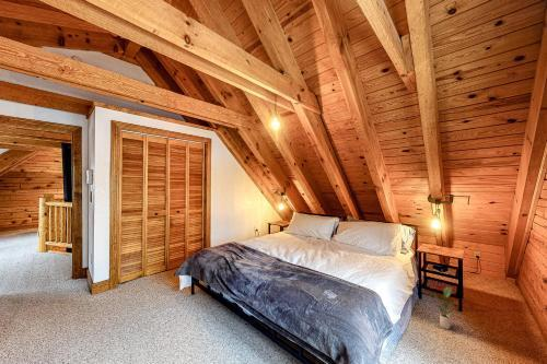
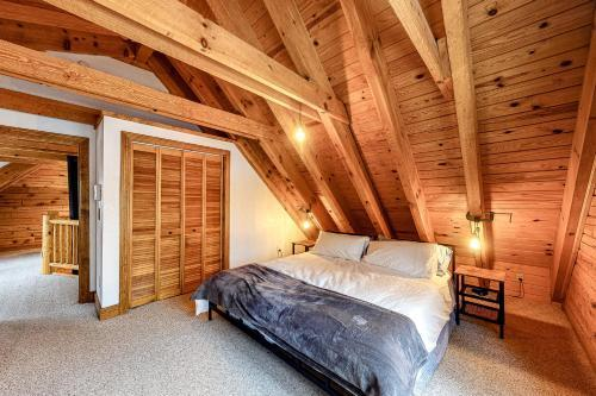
- potted plant (444, 306)
